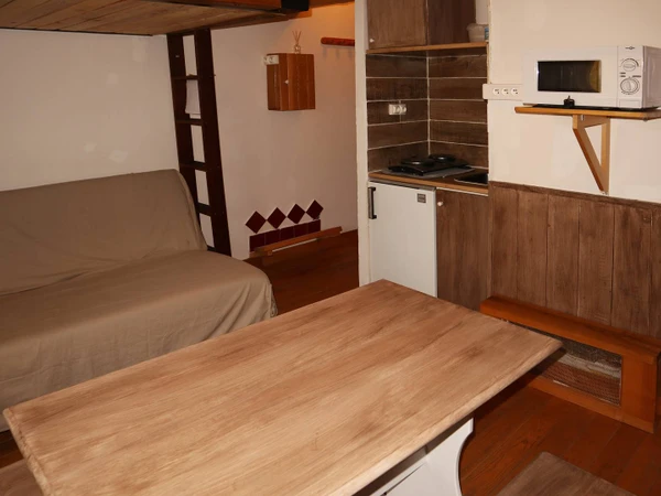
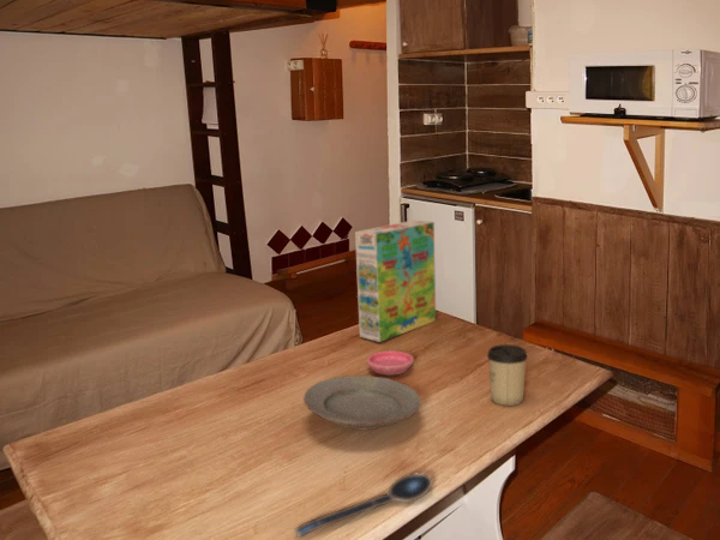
+ cup (506, 374)
+ cereal box (397, 278)
+ saucer (390, 364)
+ plate (361, 407)
+ spoon (365, 502)
